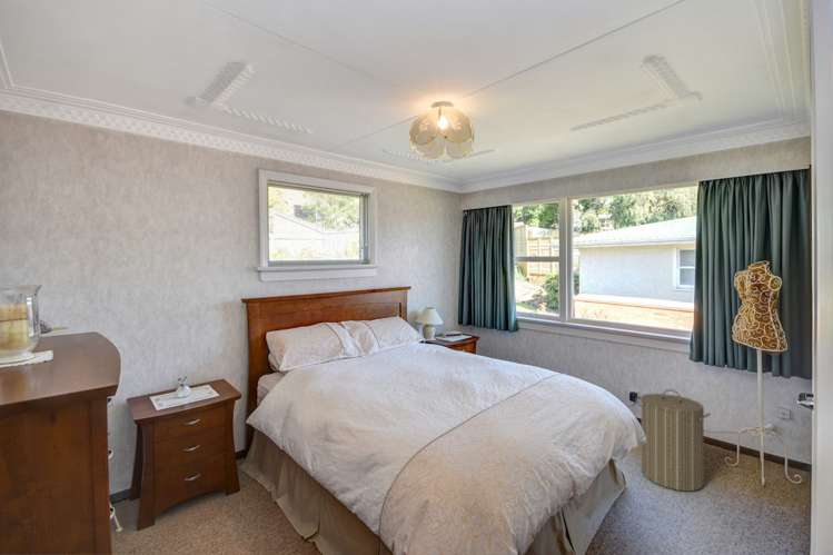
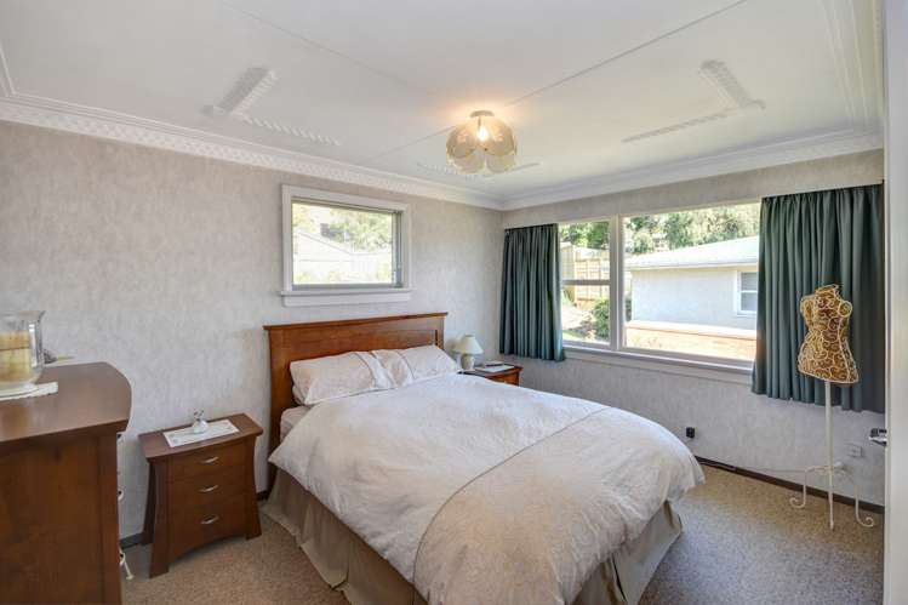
- laundry hamper (671, 433)
